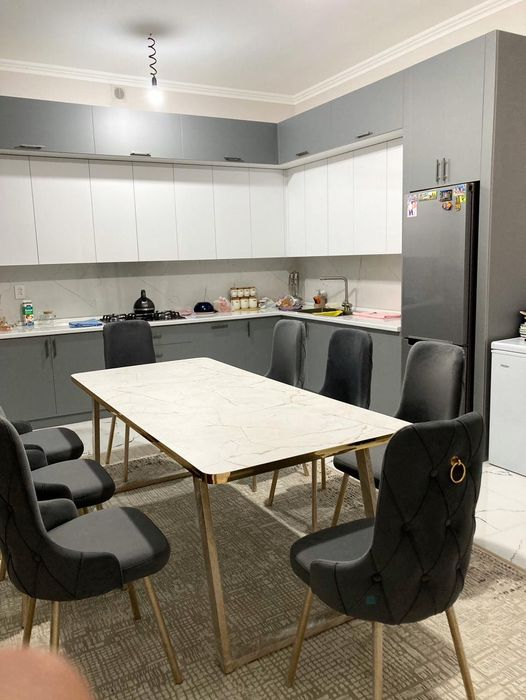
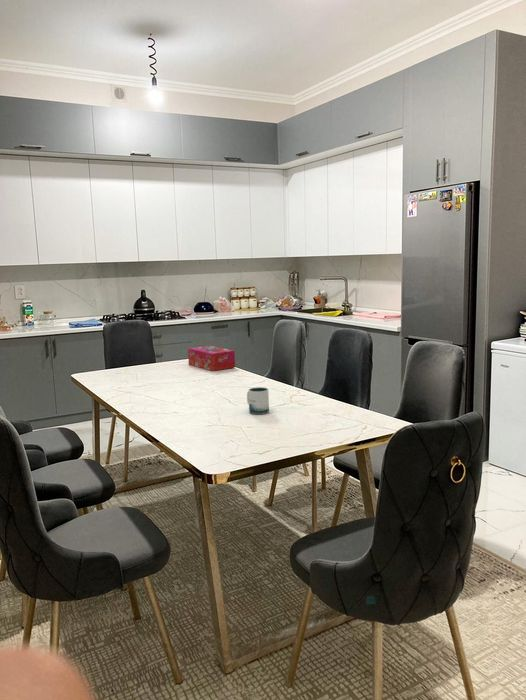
+ tissue box (211, 357)
+ mug (256, 399)
